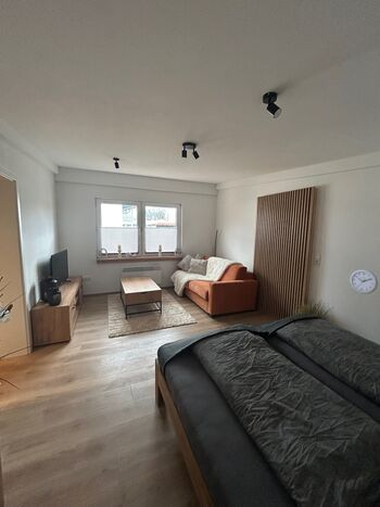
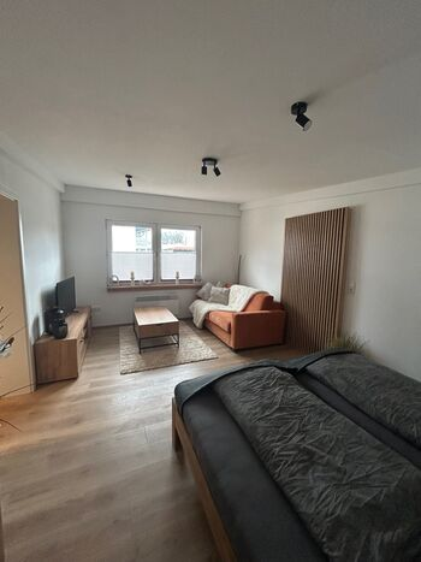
- wall clock (363, 281)
